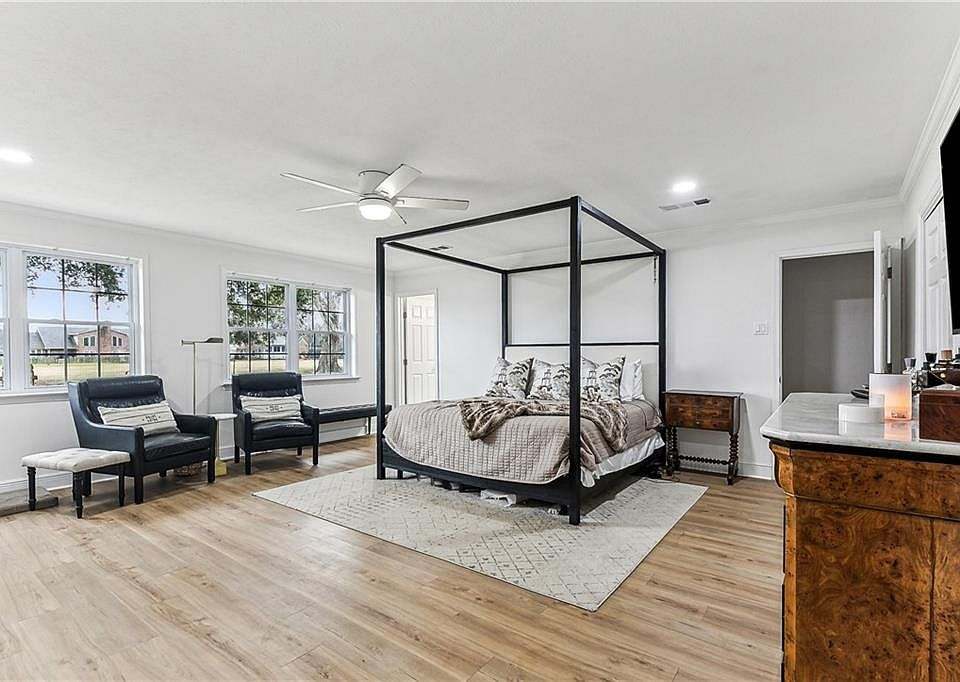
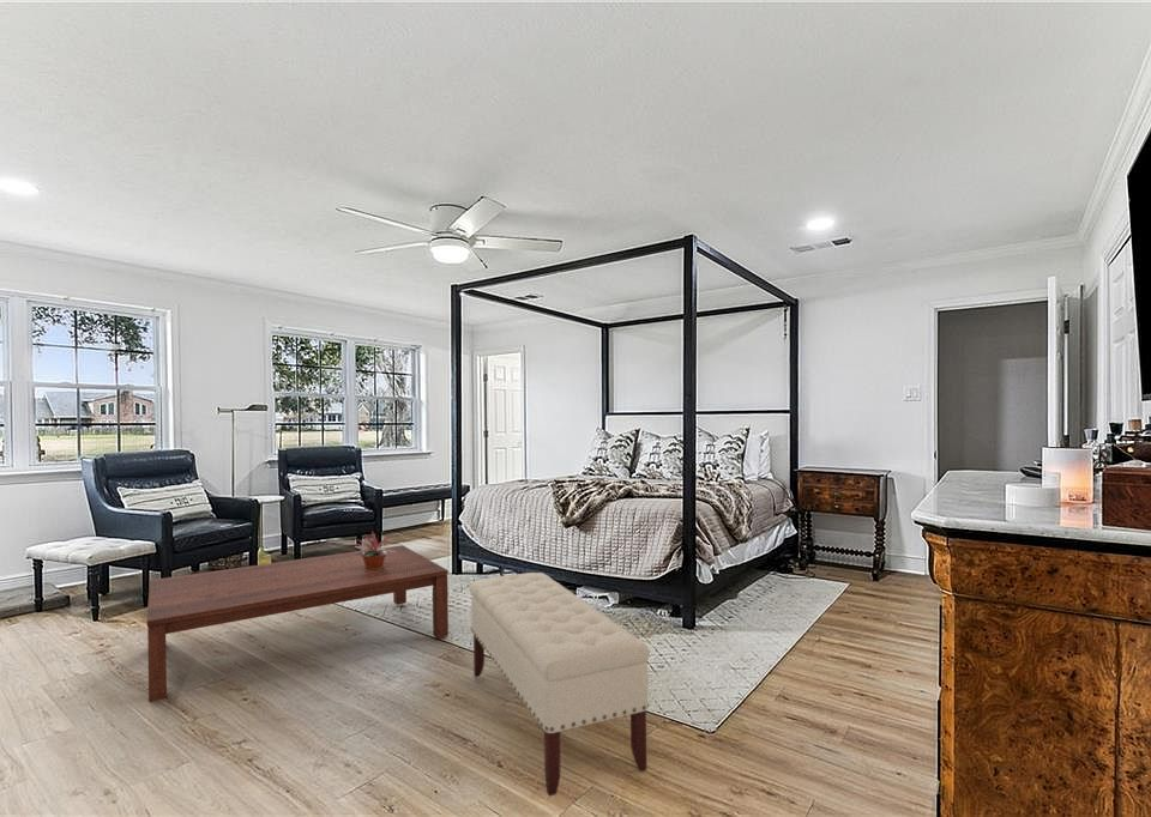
+ bench (546, 660)
+ potted plant (373, 549)
+ coffee table (302, 607)
